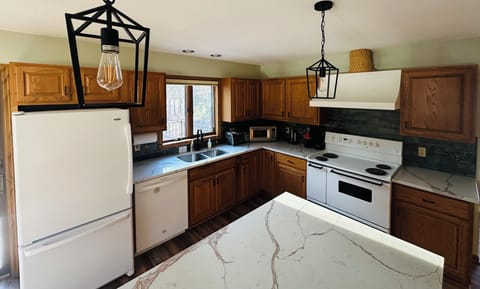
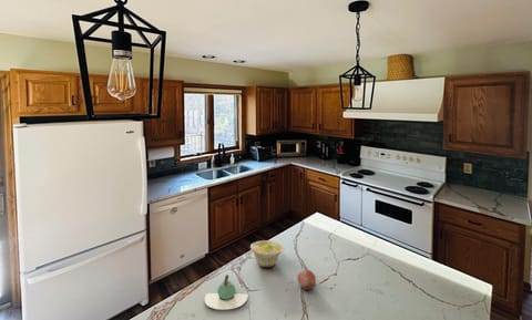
+ teapot (226, 286)
+ fruit (306, 279)
+ bowl (266, 255)
